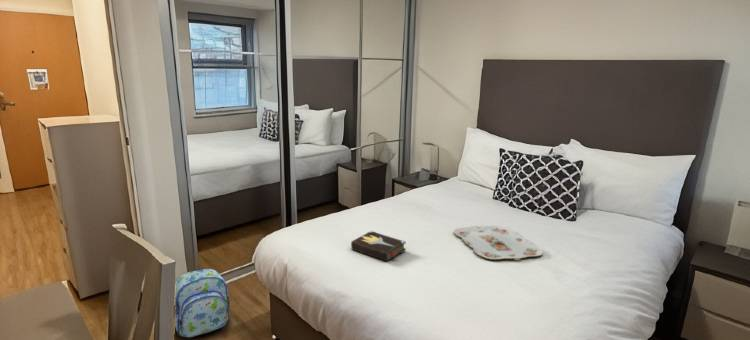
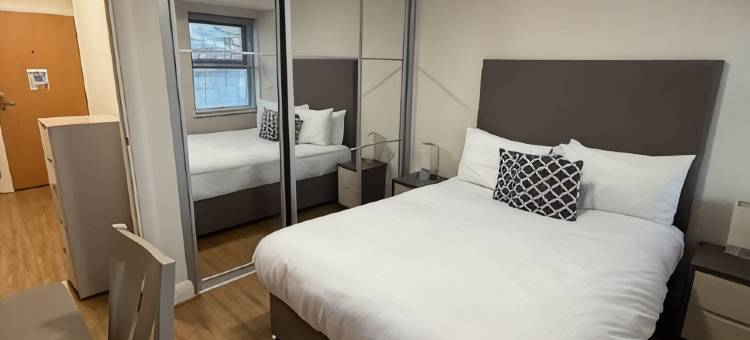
- hardback book (378, 244)
- backpack (202, 302)
- serving tray (495, 241)
